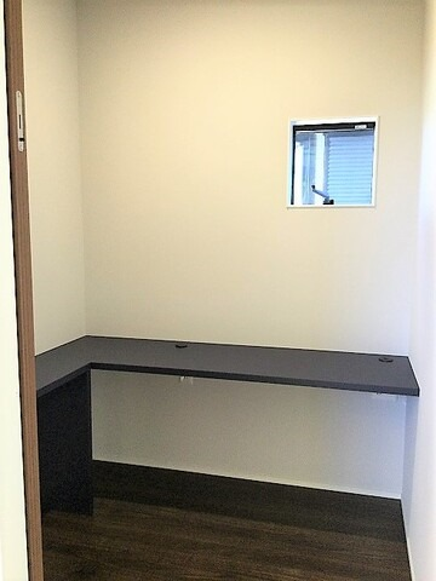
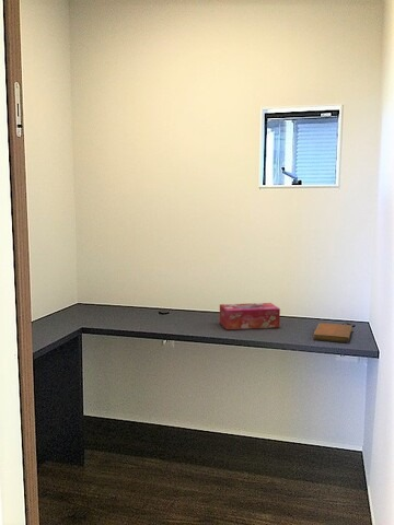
+ tissue box (248, 315)
+ notebook (333, 331)
